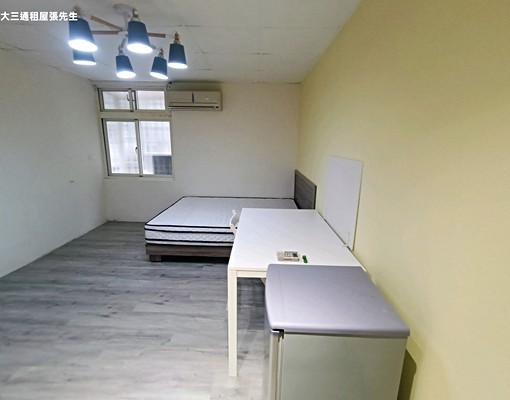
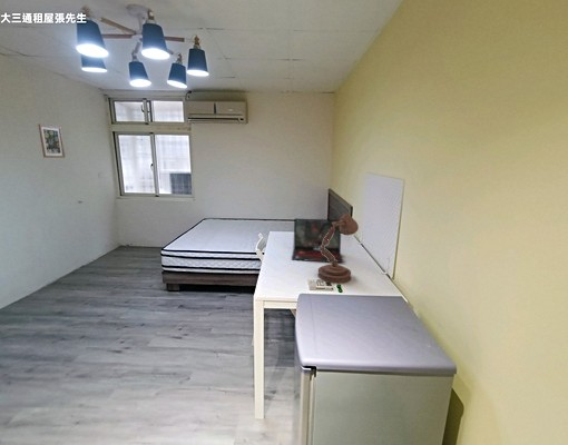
+ laptop (317, 239)
+ wall art (52, 141)
+ desk lamp (327, 243)
